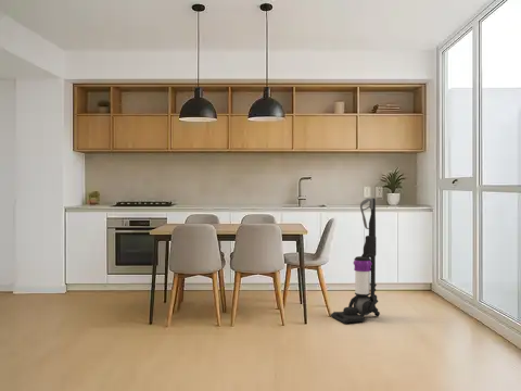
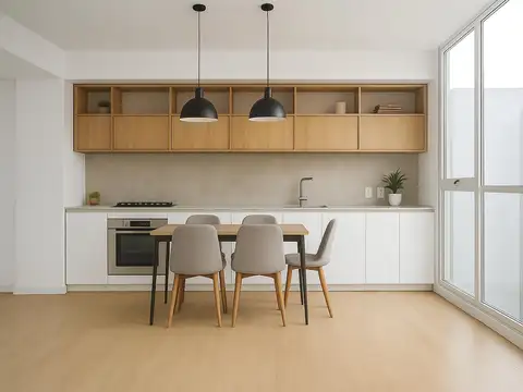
- vacuum cleaner (358, 257)
